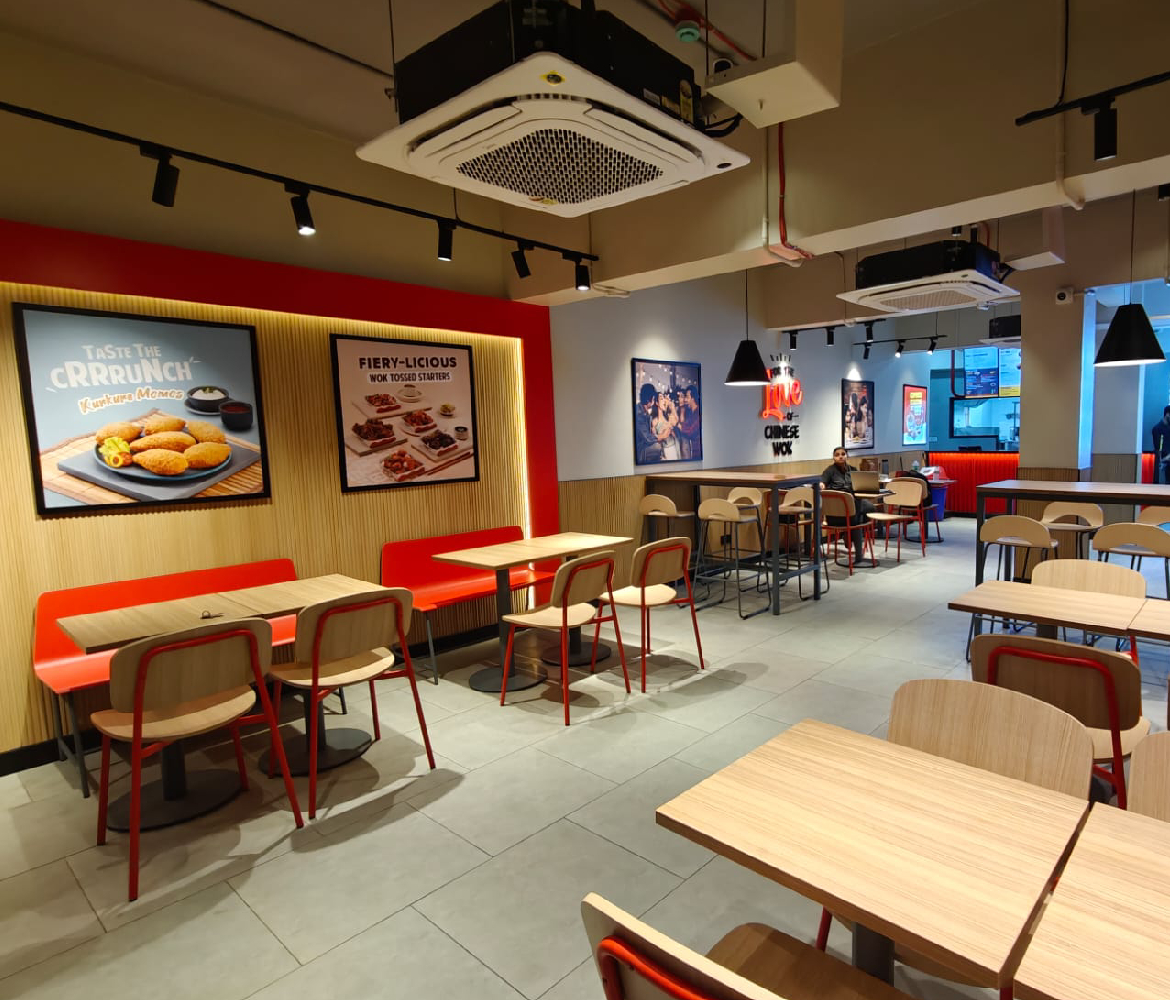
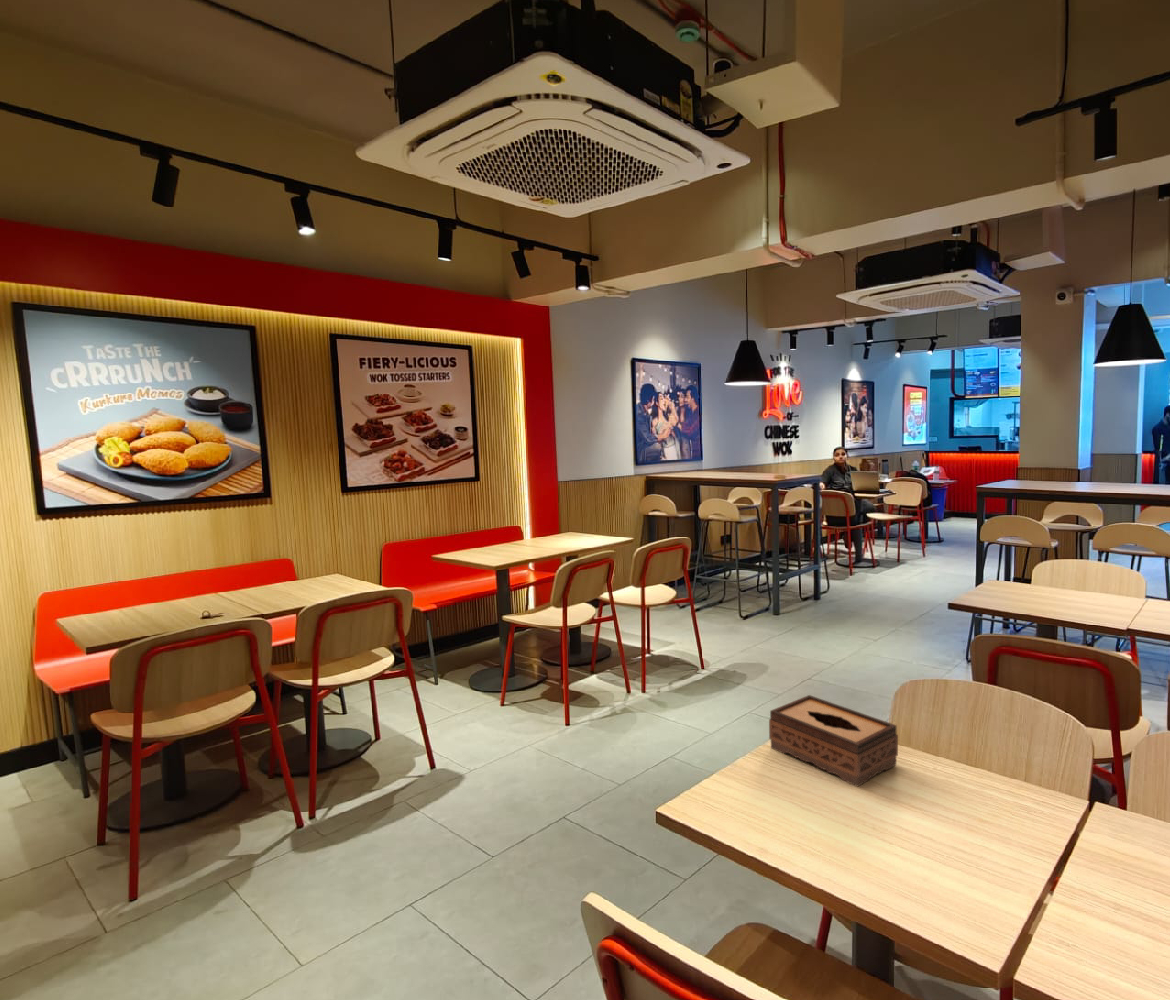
+ tissue box (831, 737)
